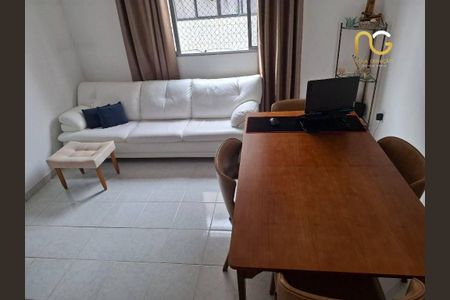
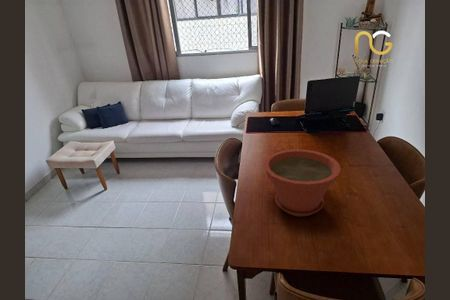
+ plant pot (299, 185)
